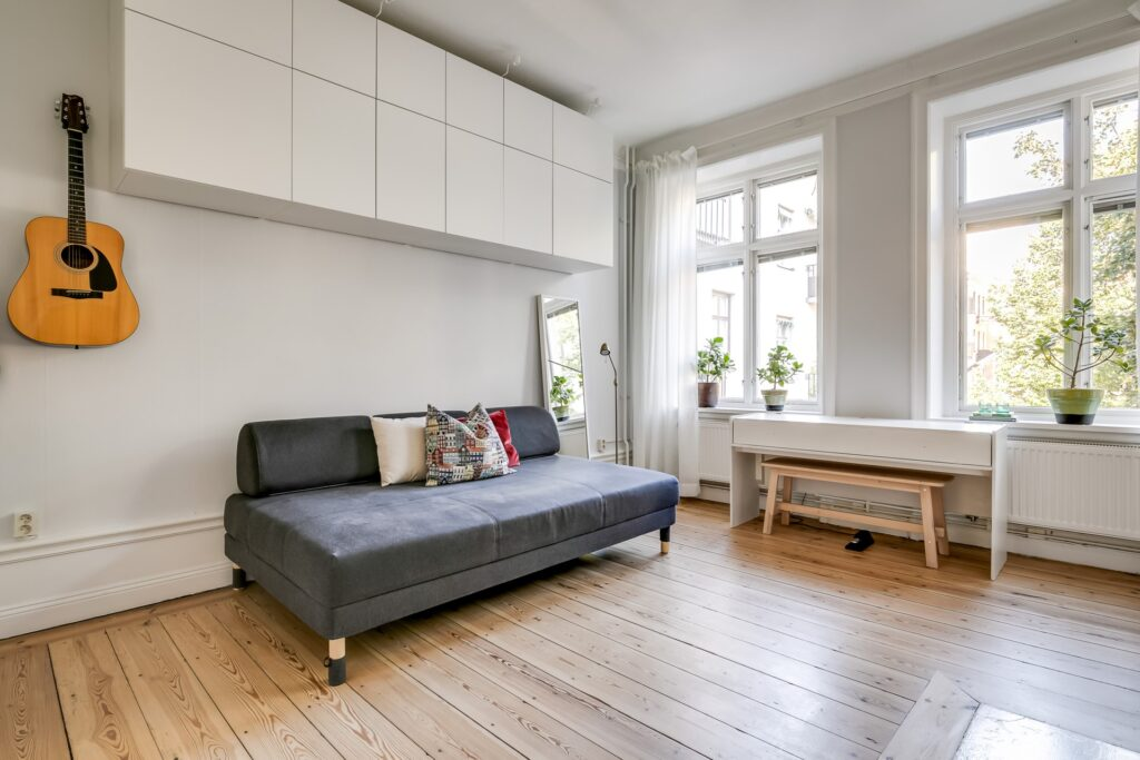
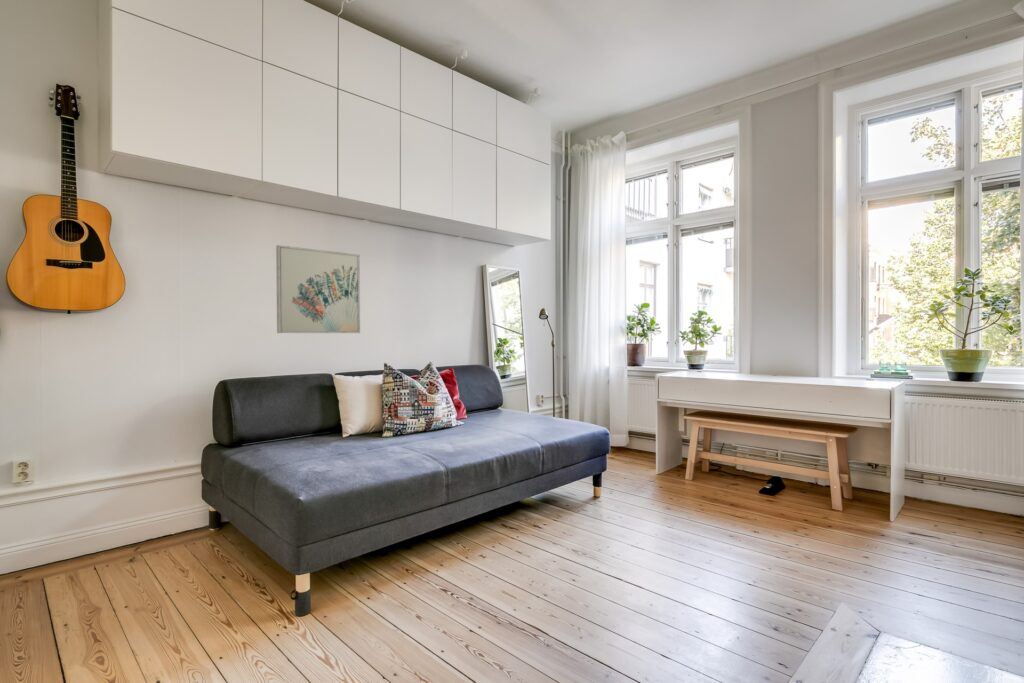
+ wall art (320, 291)
